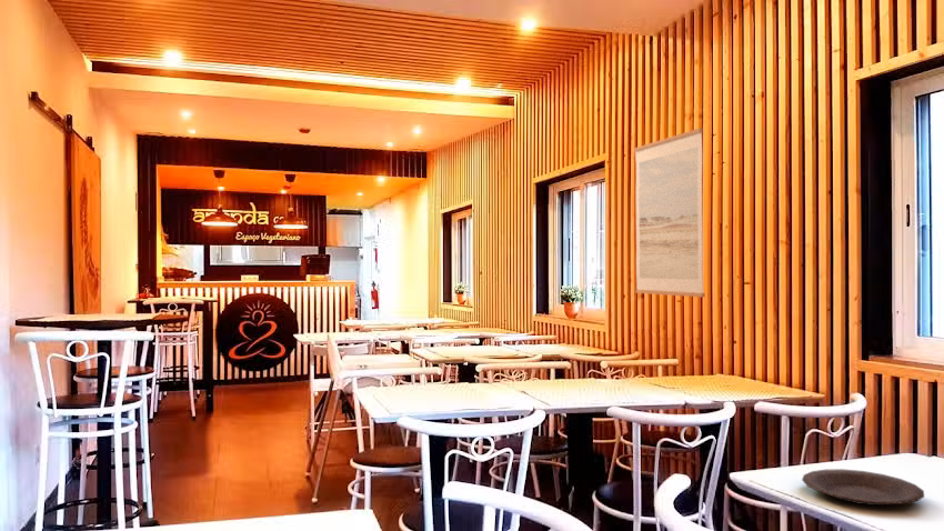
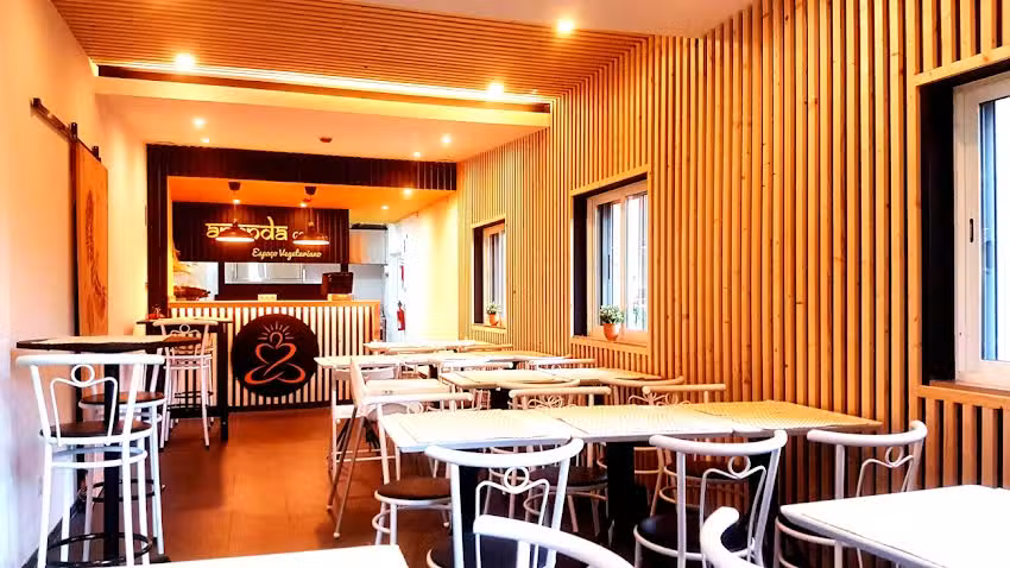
- wall art (666, 217)
- plate (861, 489)
